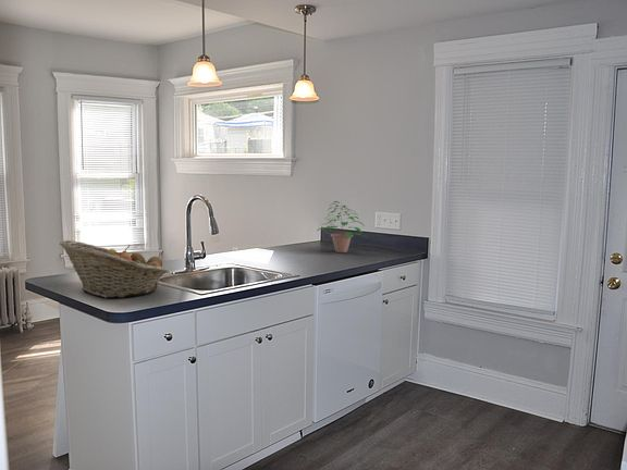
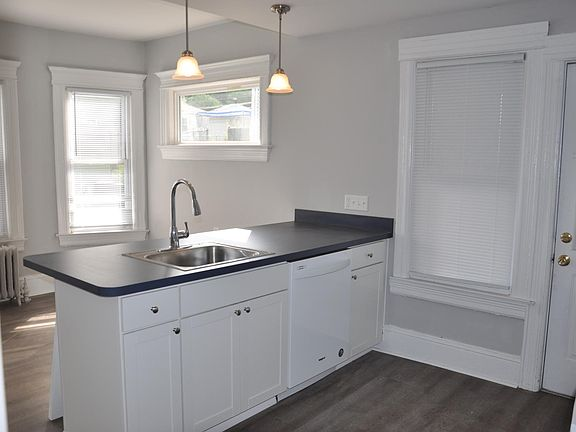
- fruit basket (113, 264)
- potted plant (342, 225)
